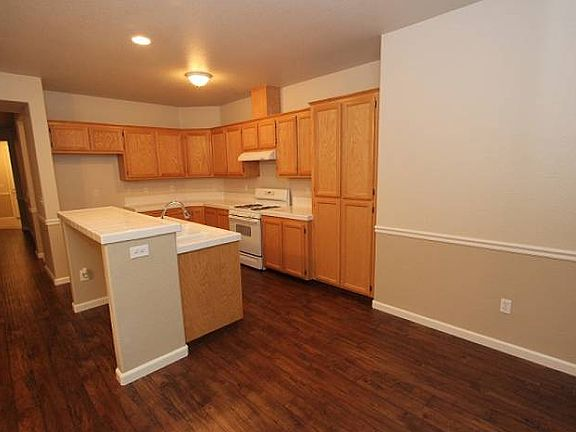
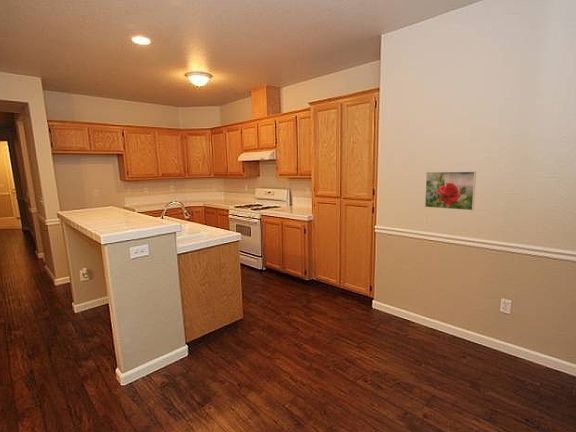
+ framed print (448, 190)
